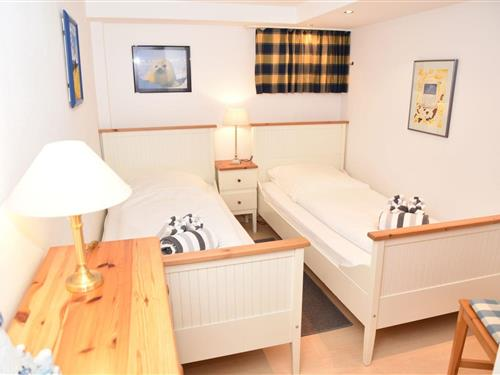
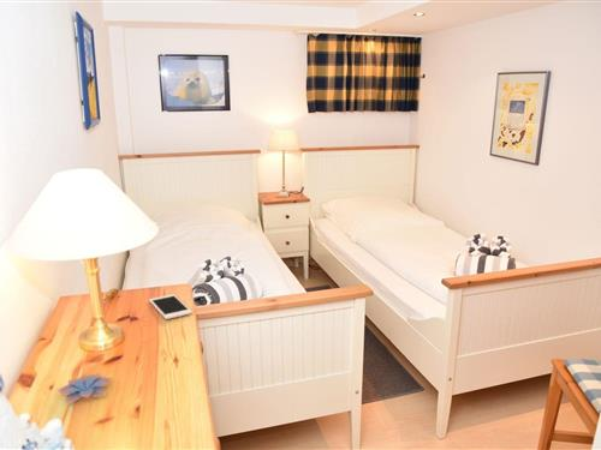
+ flower (84, 386)
+ cell phone (169, 306)
